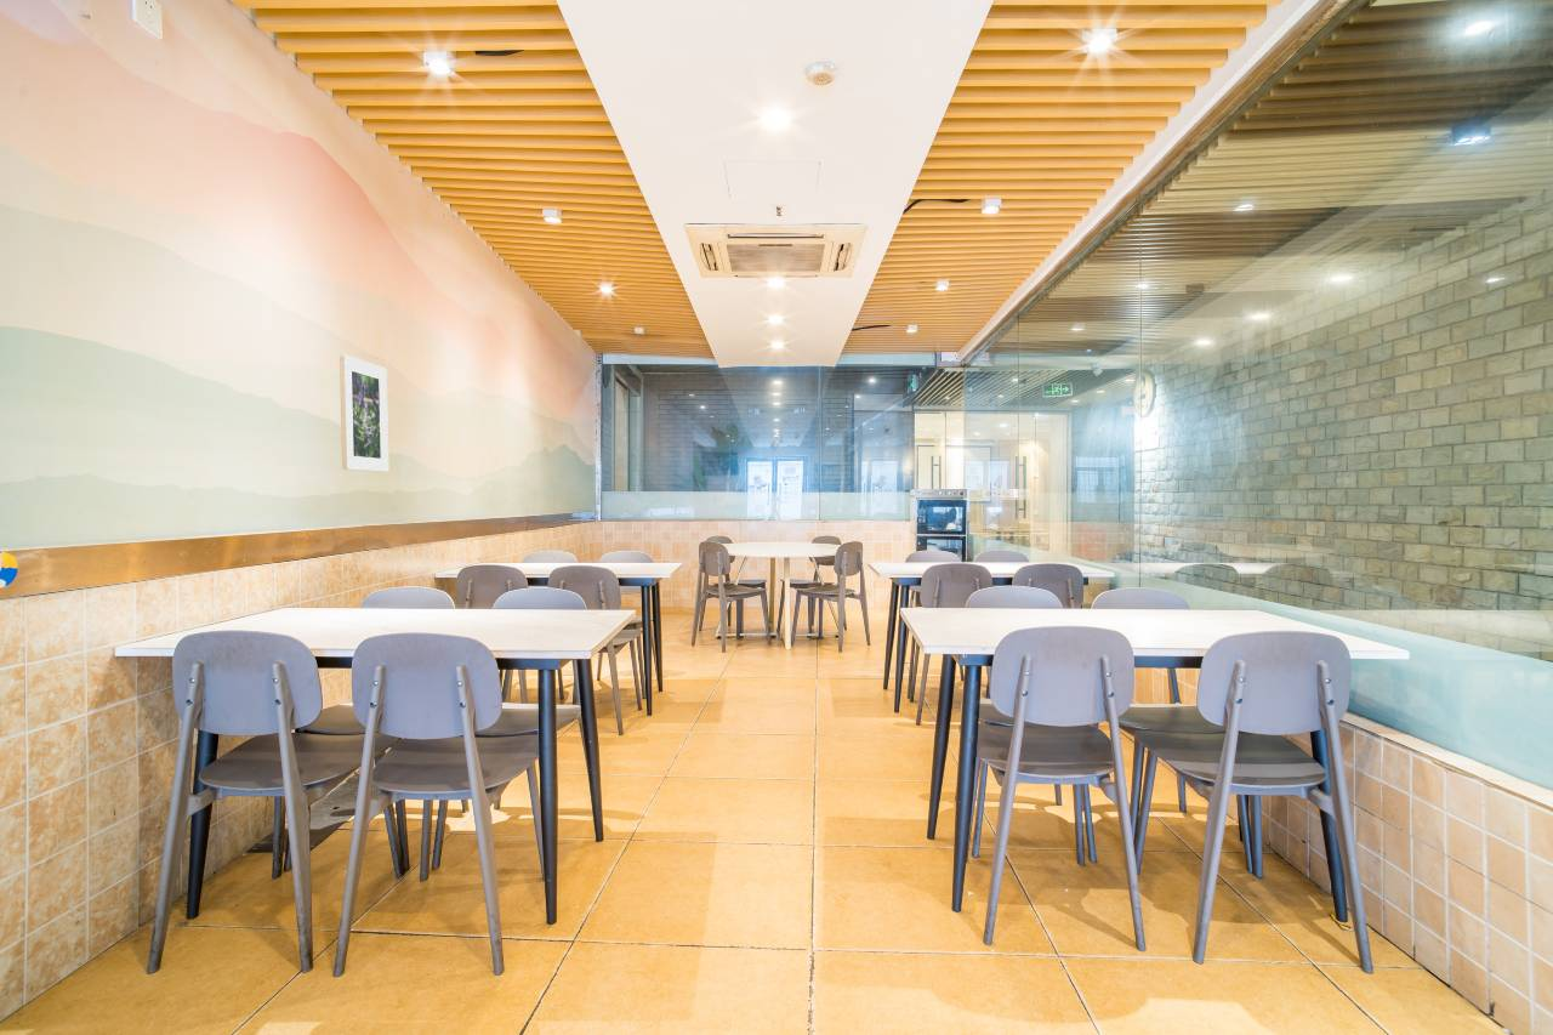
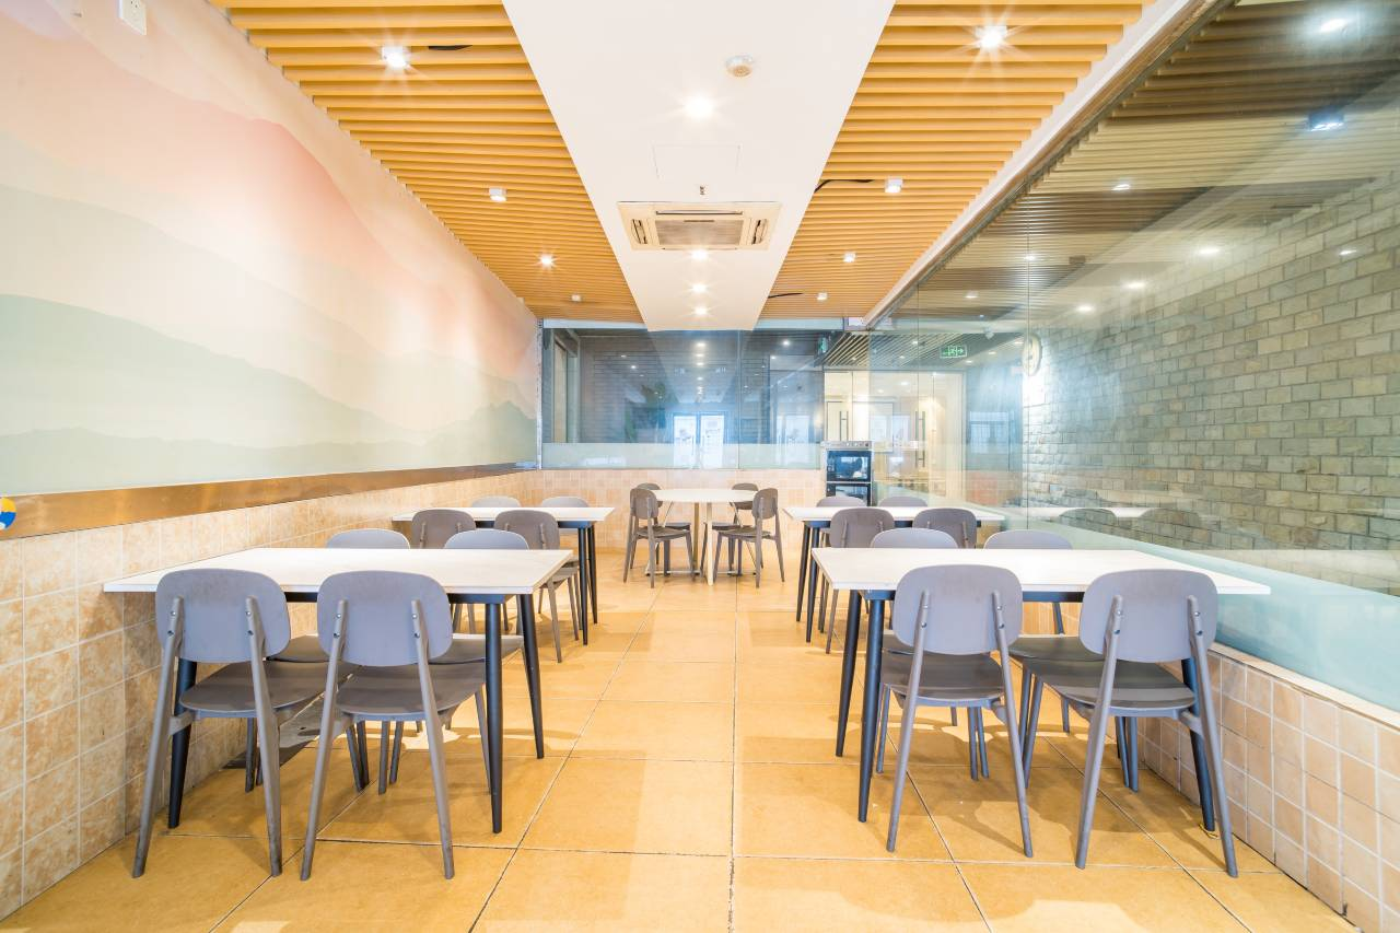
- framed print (365, 416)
